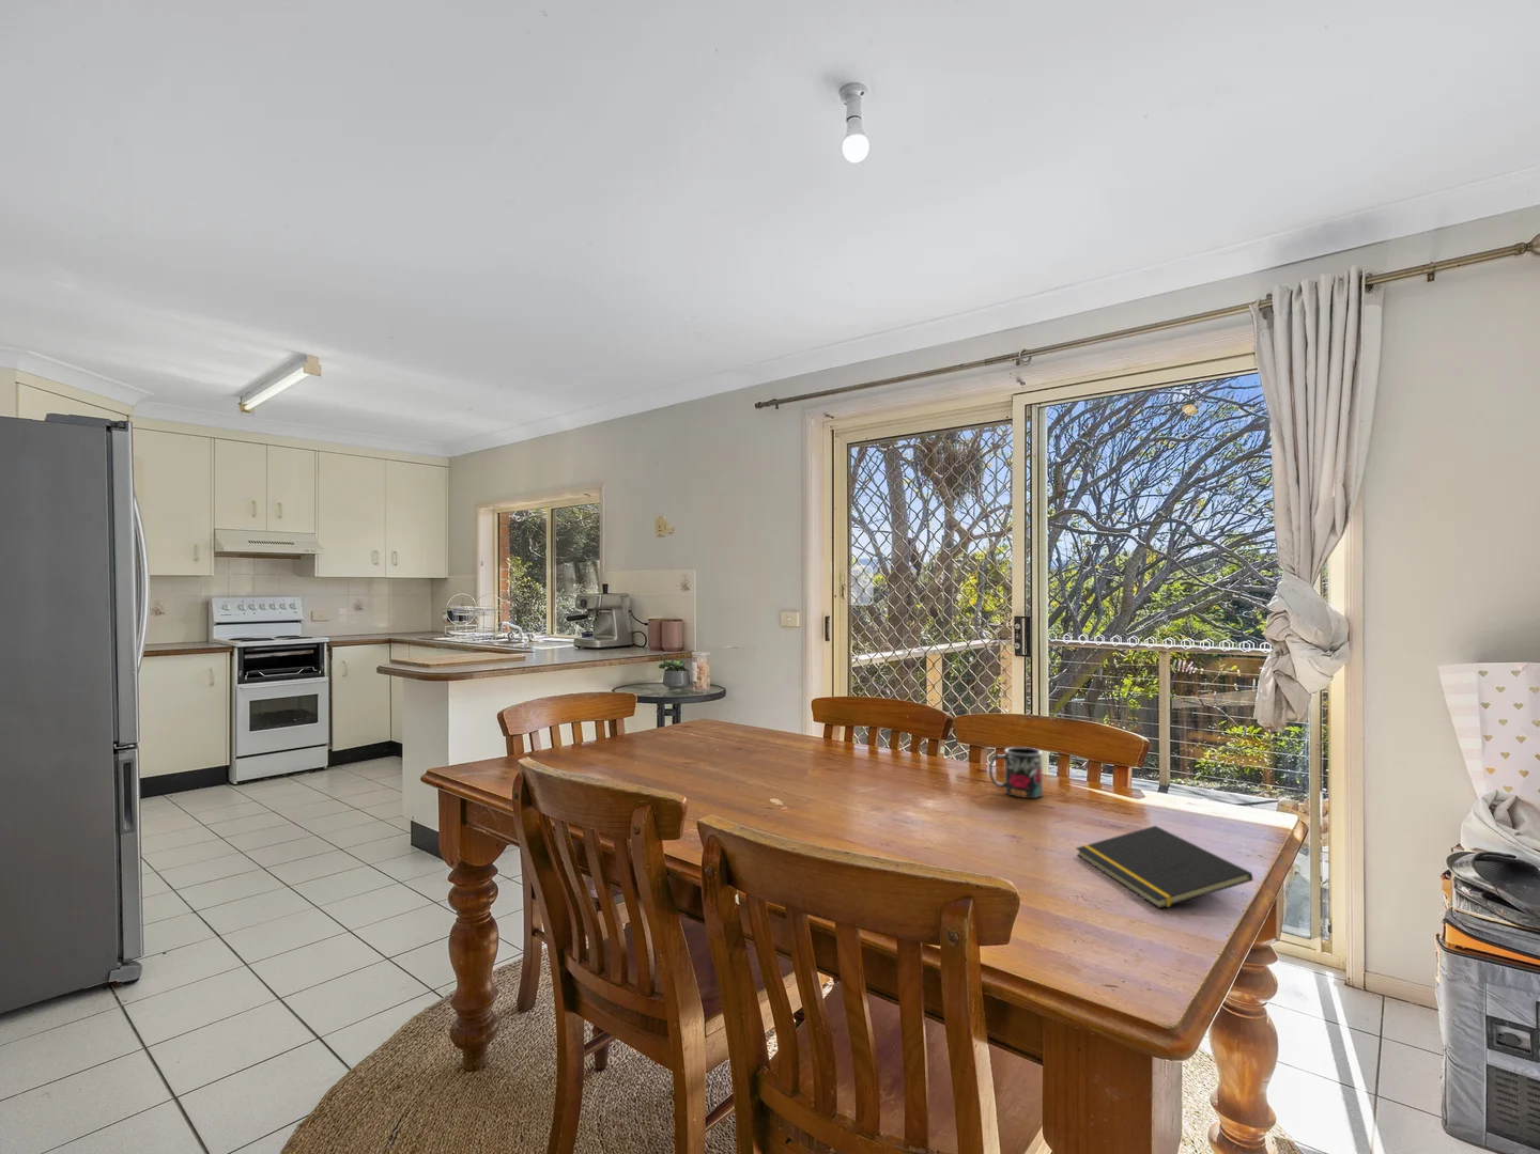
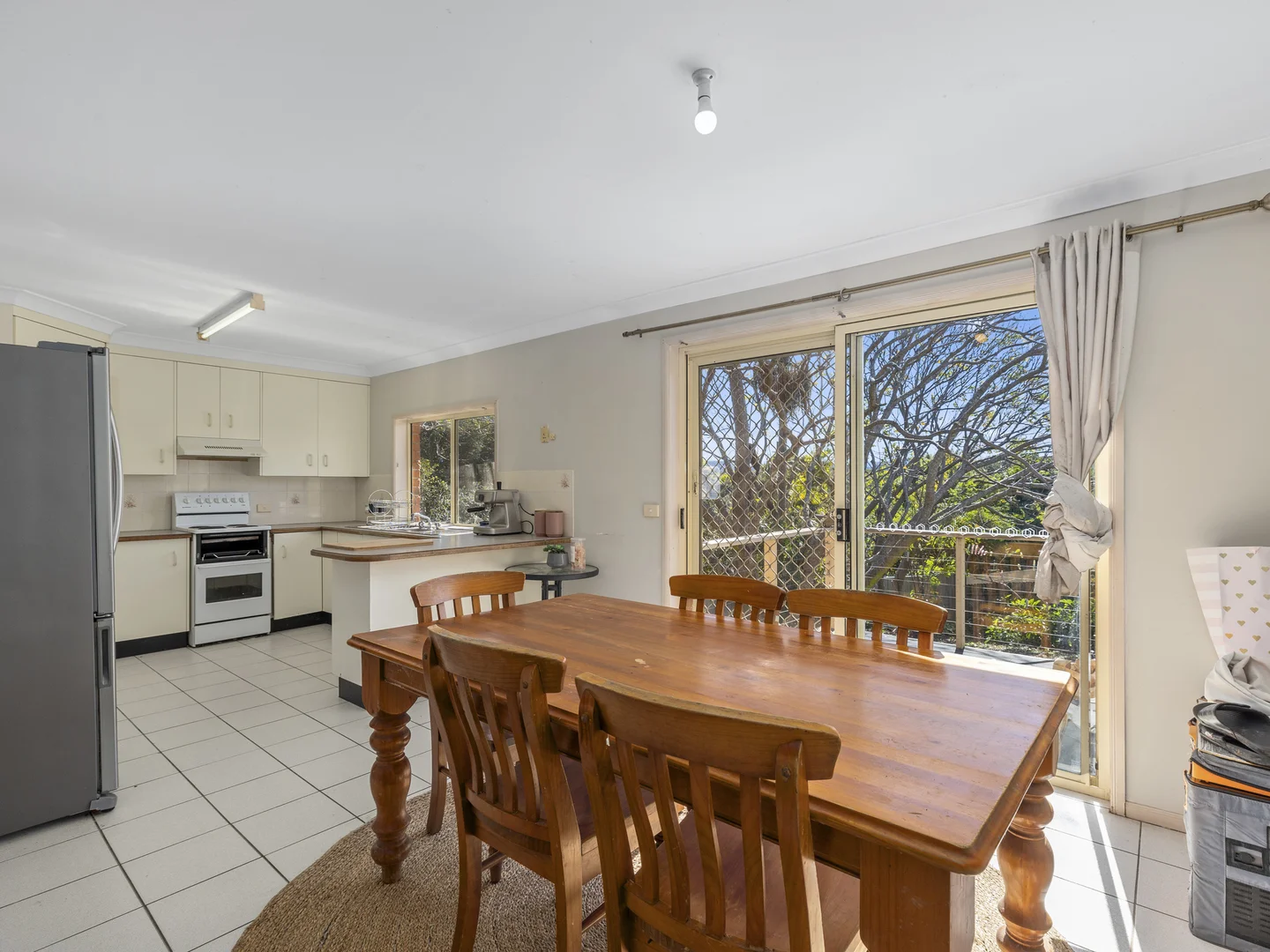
- notepad (1157, 862)
- mug (1015, 771)
